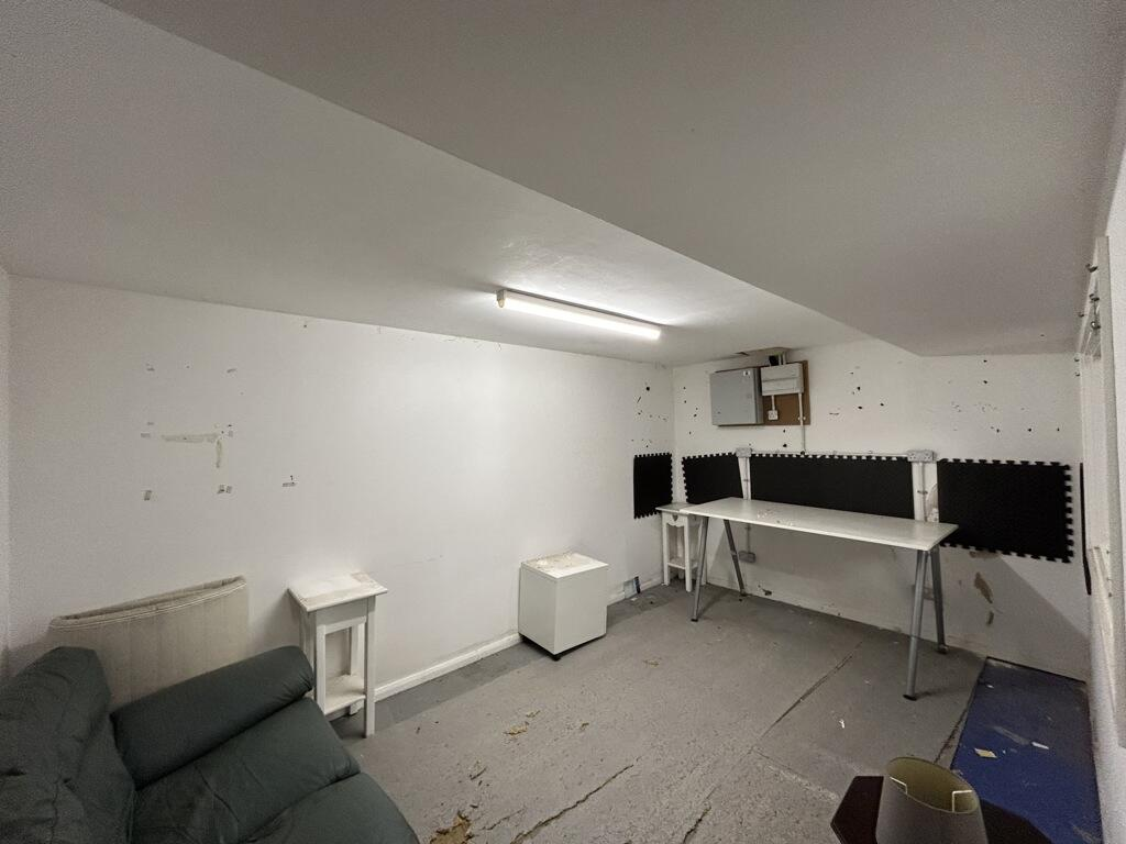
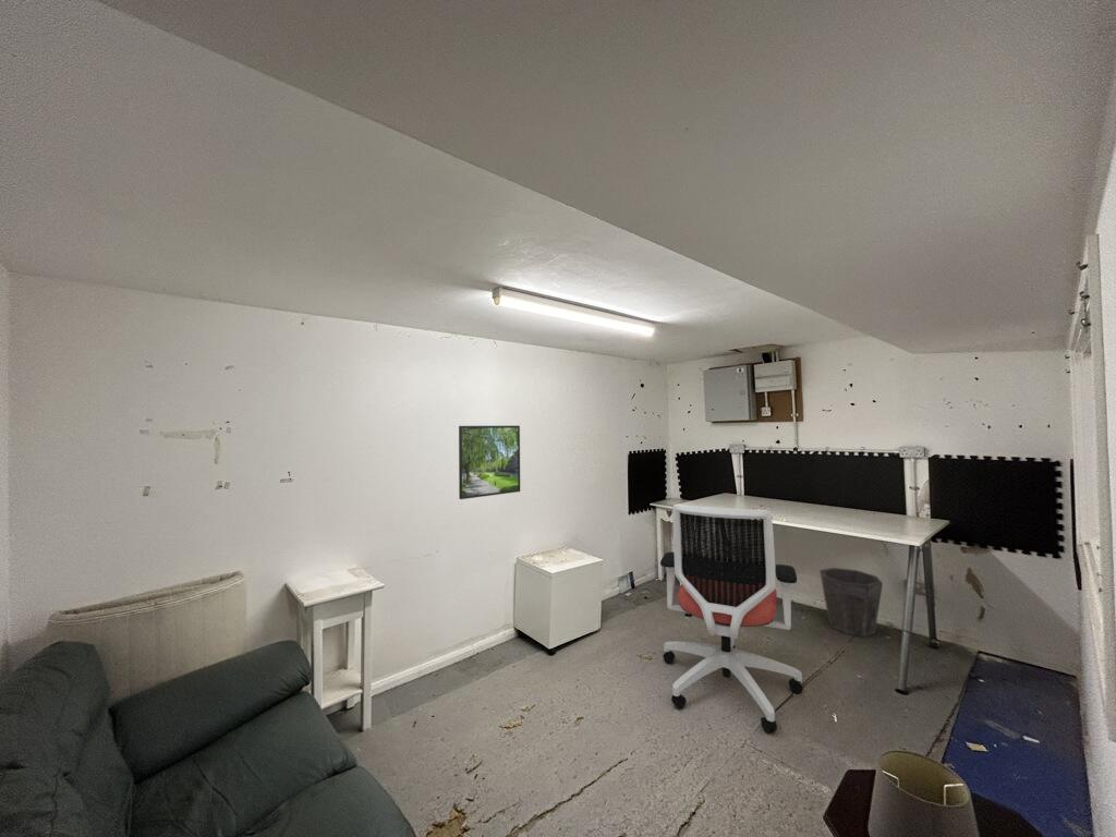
+ office chair (725, 590)
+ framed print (490, 460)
+ waste bin (850, 602)
